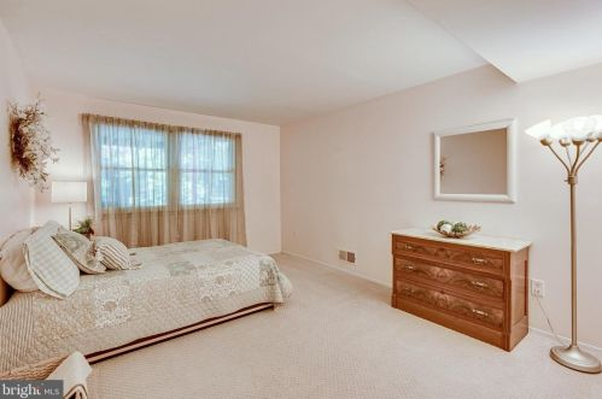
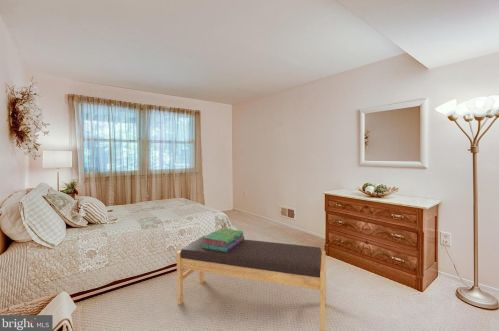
+ stack of books (223, 238)
+ bench (251, 275)
